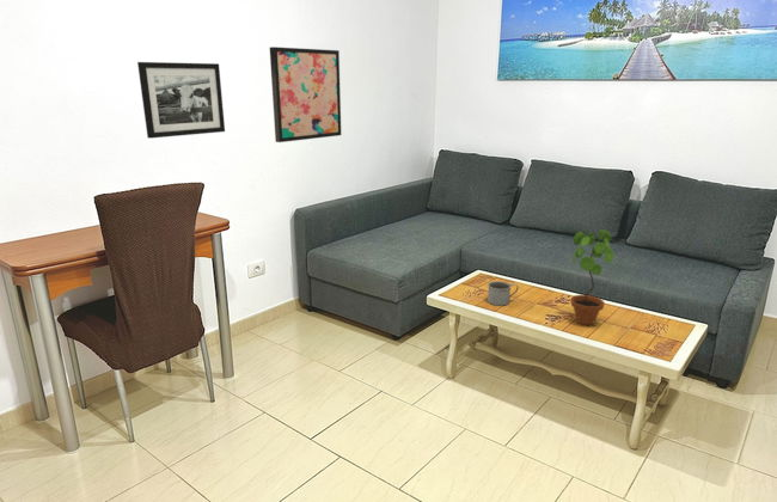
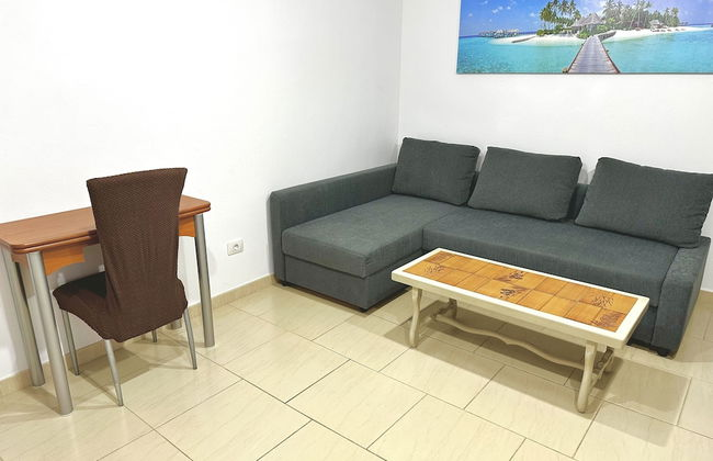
- wall art (307, 94)
- potted plant (592, 278)
- picture frame (184, 99)
- mug (500, 293)
